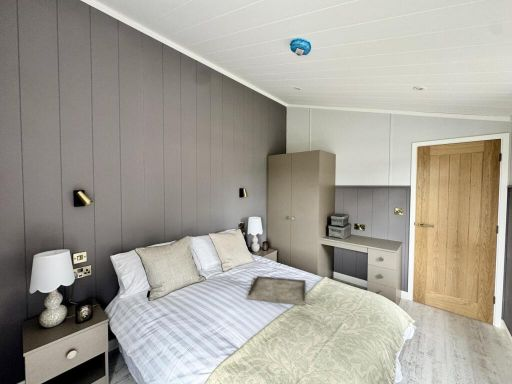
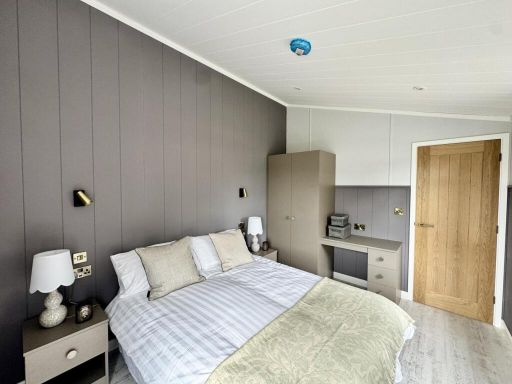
- serving tray (278, 286)
